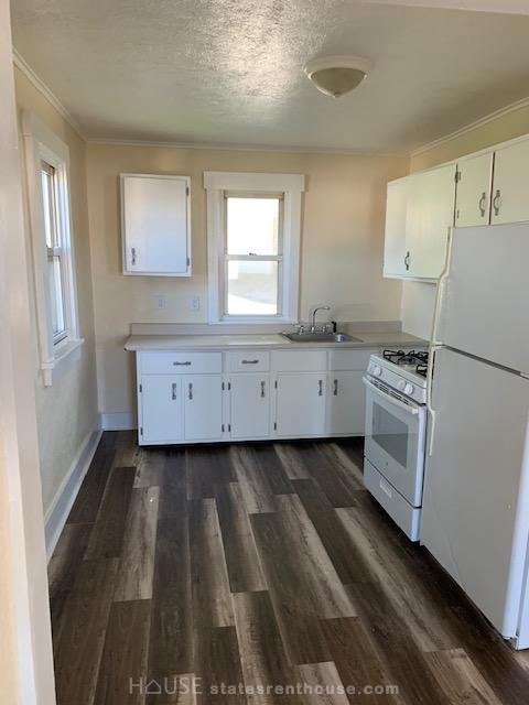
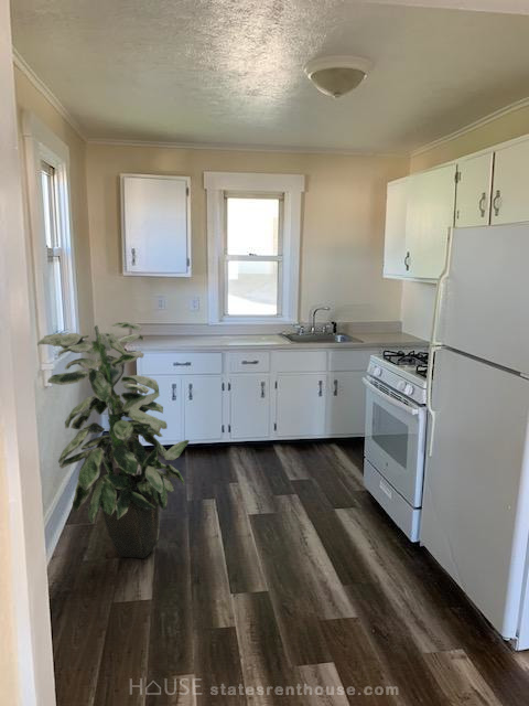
+ indoor plant (119, 442)
